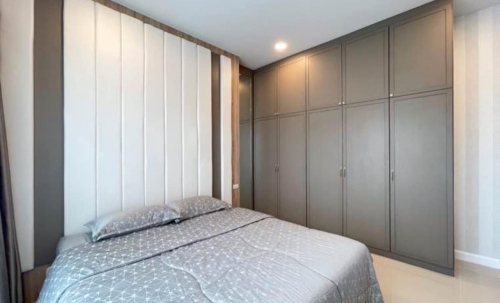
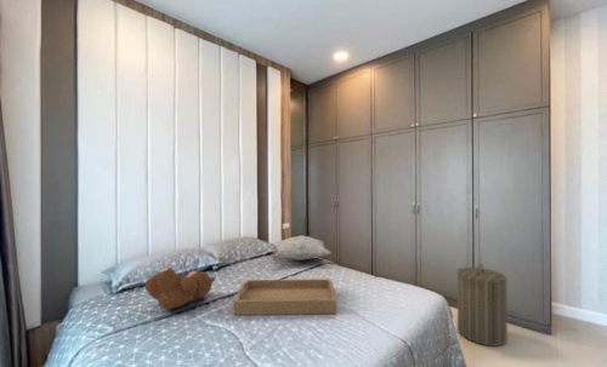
+ decorative pillow (301, 247)
+ serving tray (287, 293)
+ teddy bear (185, 282)
+ laundry hamper (481, 299)
